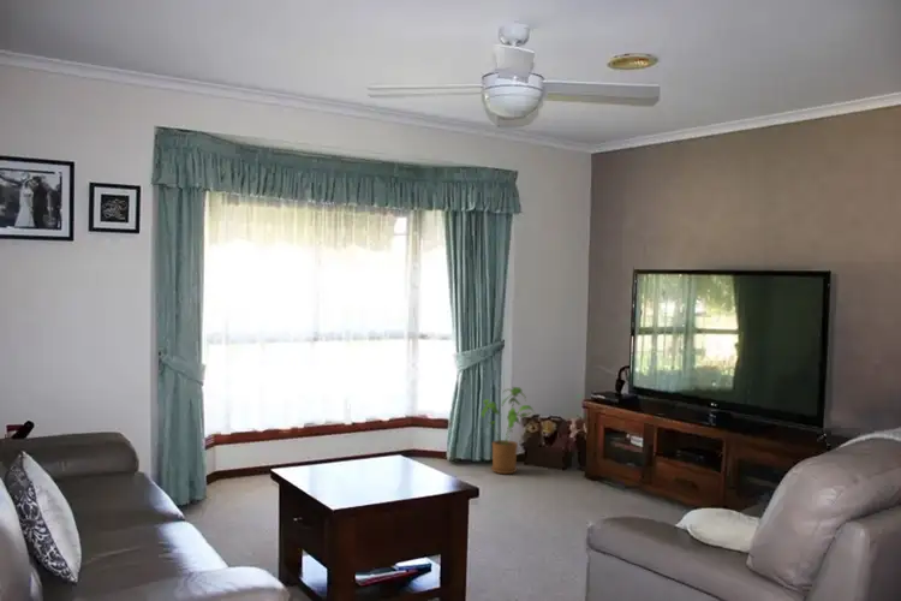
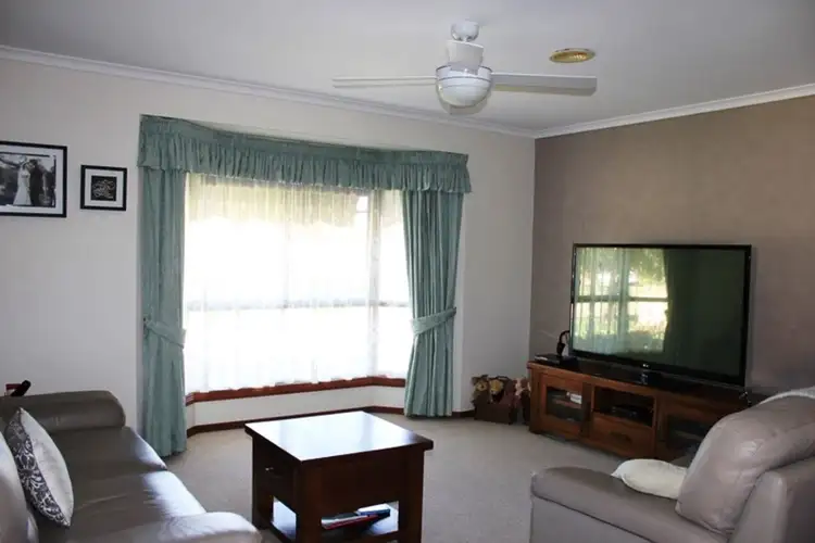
- house plant (509, 429)
